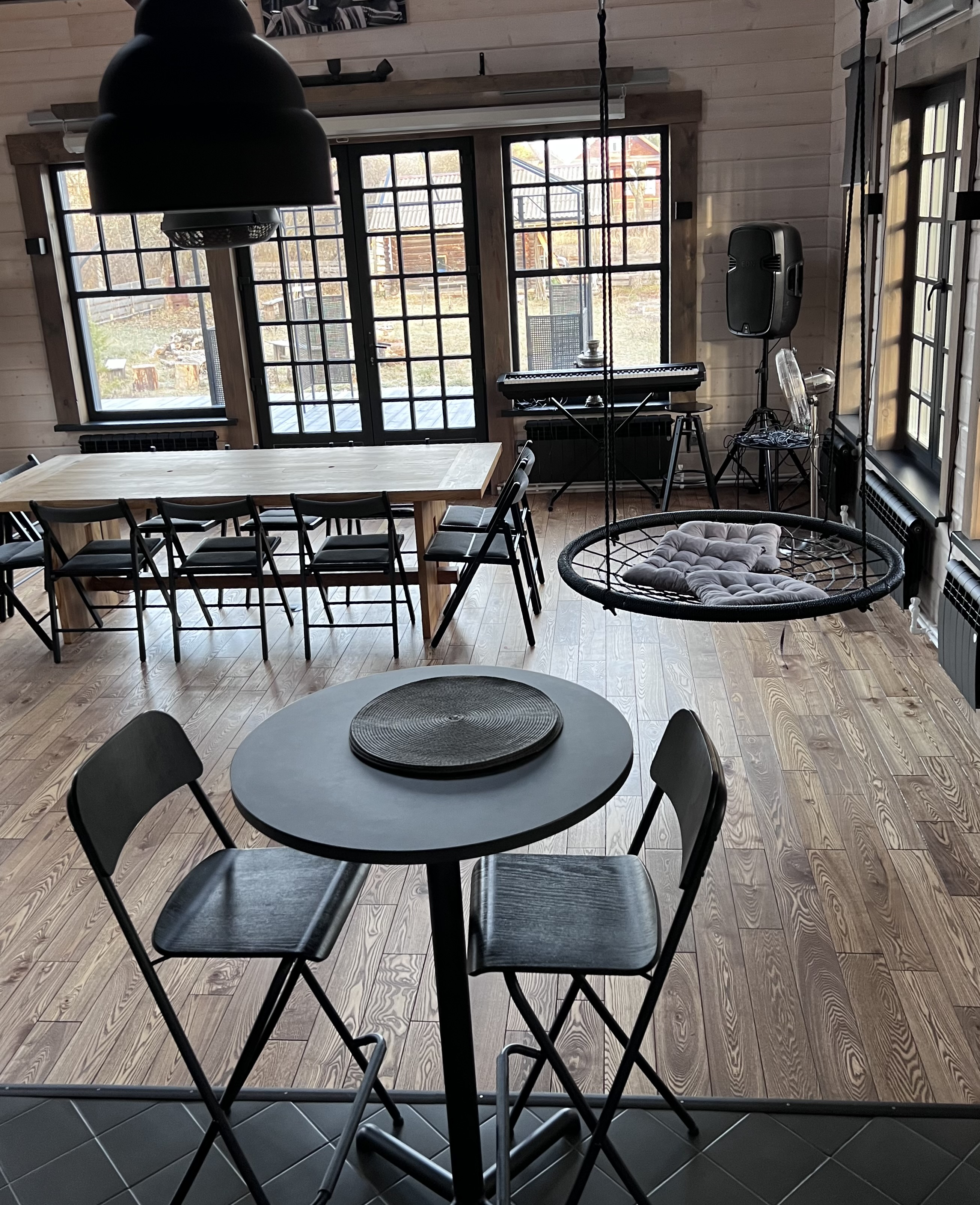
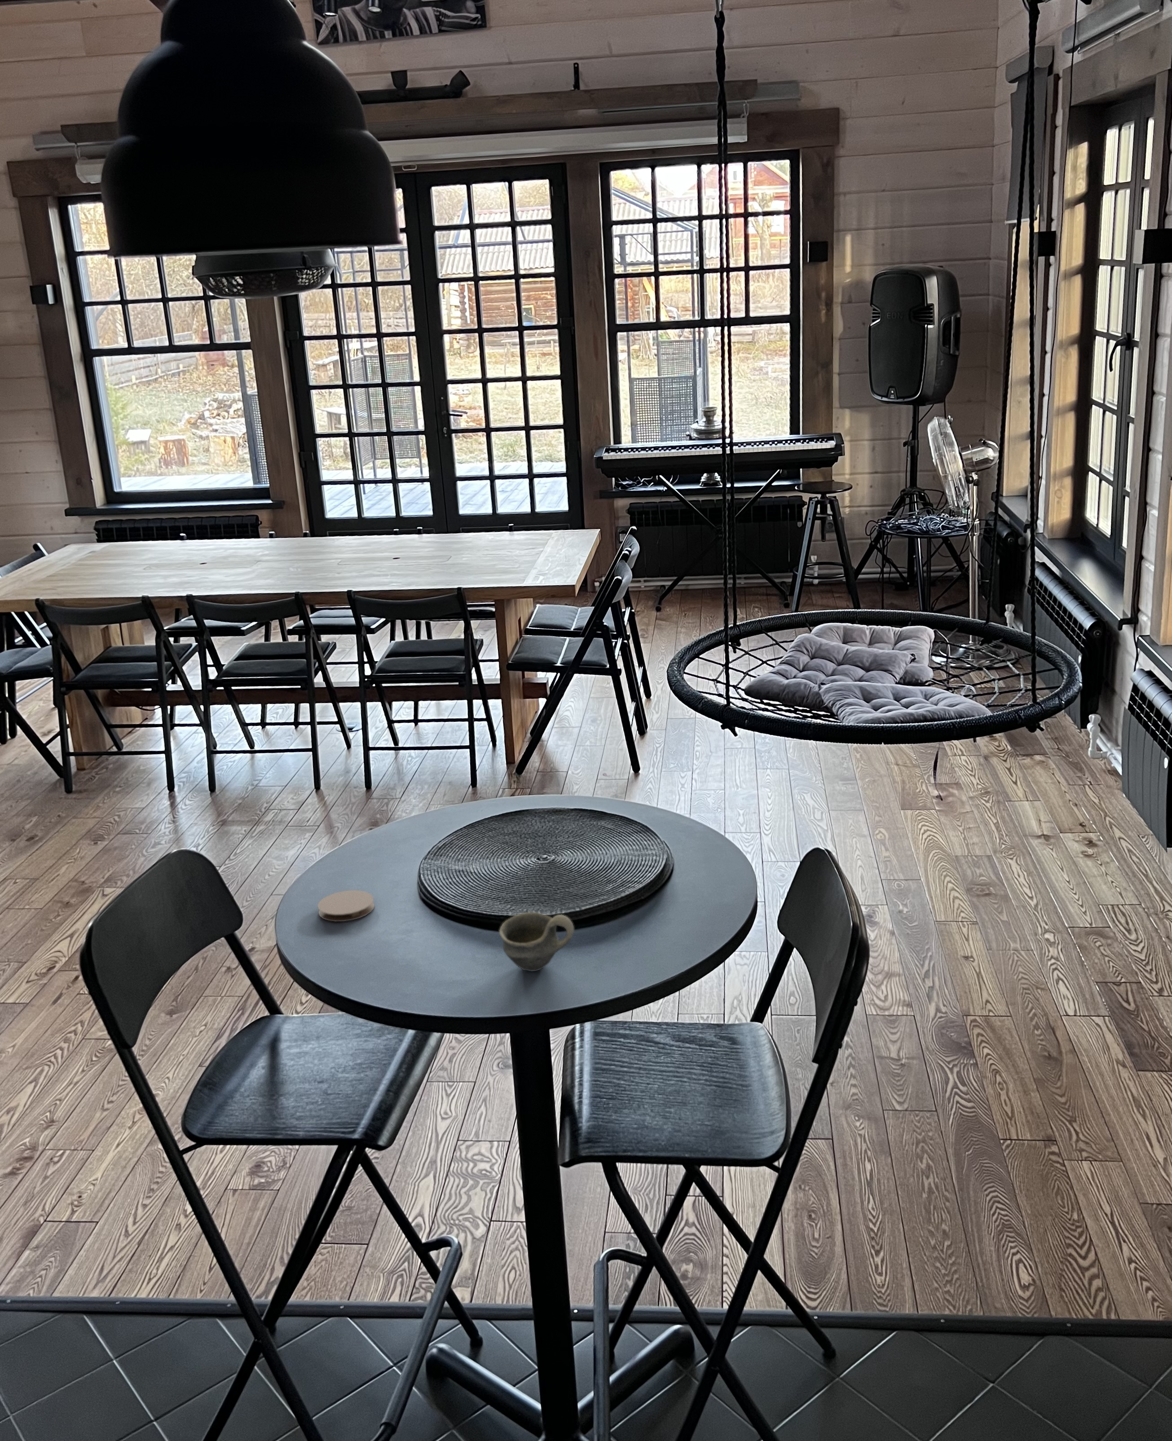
+ cup (533, 941)
+ coaster (346, 905)
